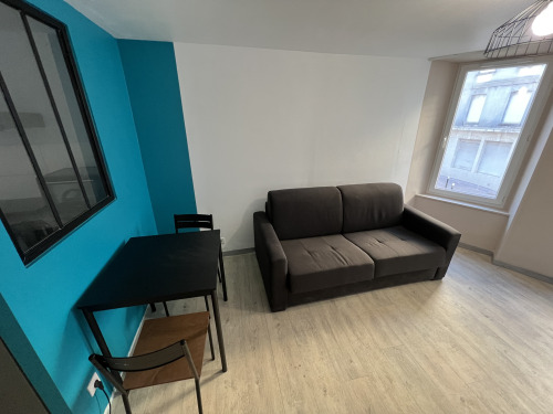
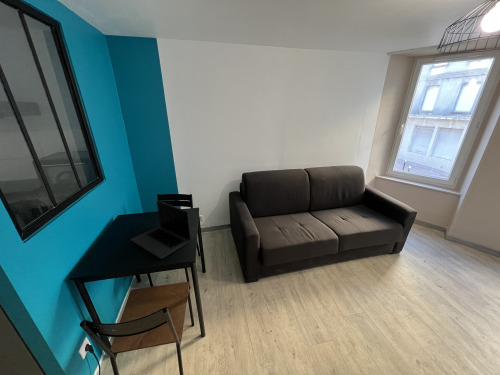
+ laptop (158, 226)
